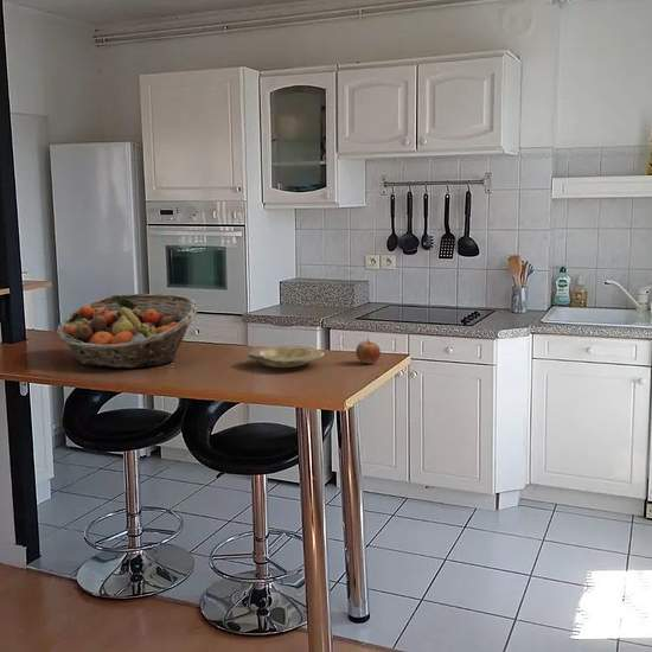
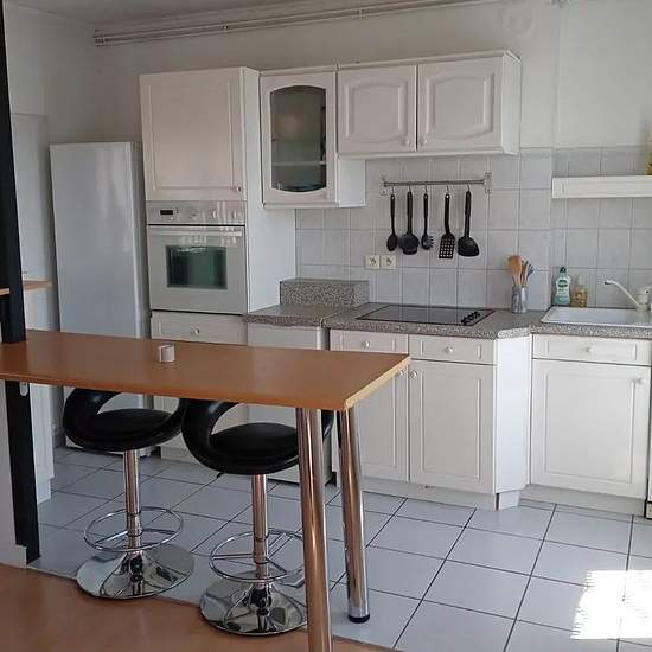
- fruit basket (128, 328)
- plate (287, 358)
- apple (367, 351)
